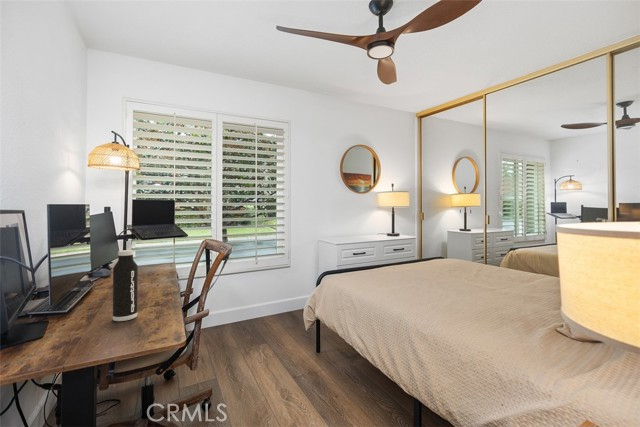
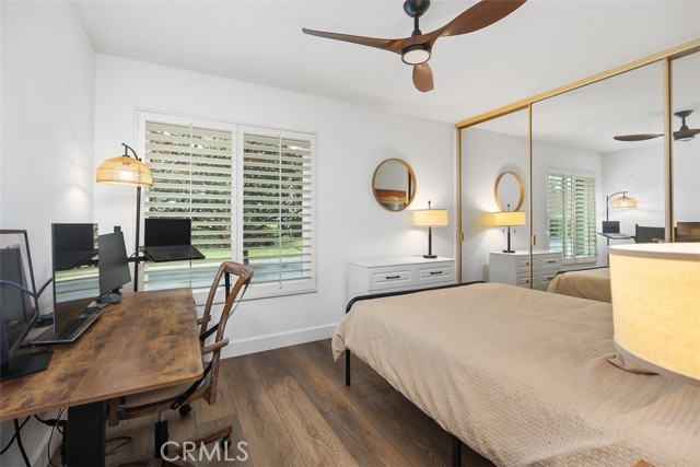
- water bottle (125, 284)
